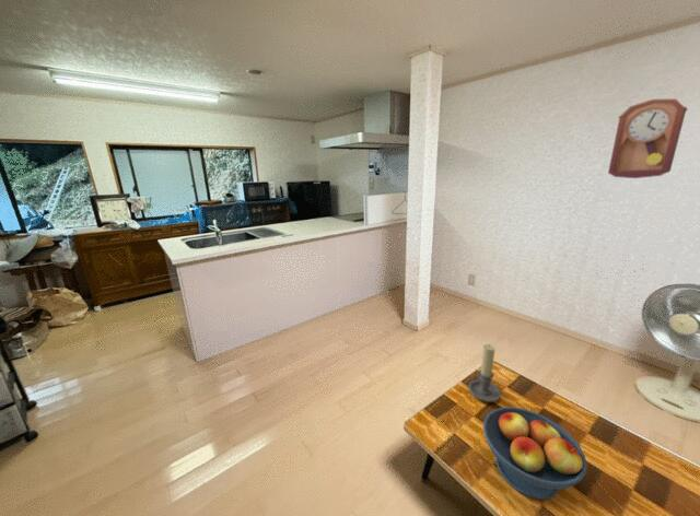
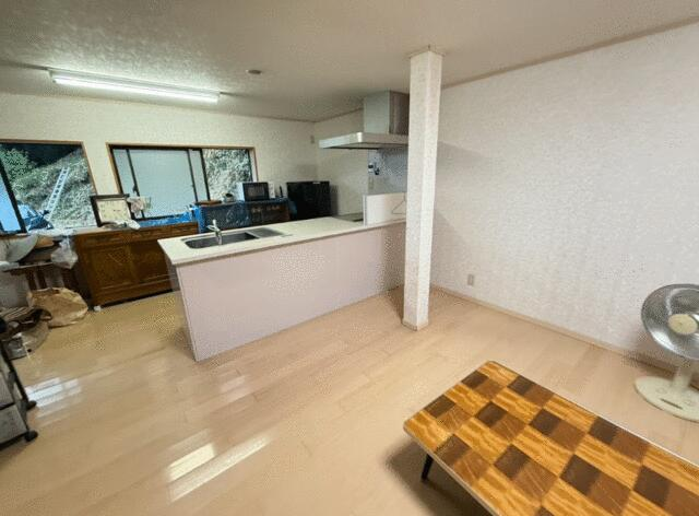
- candle holder (485, 368)
- fruit bowl (529, 449)
- pendulum clock (644, 140)
